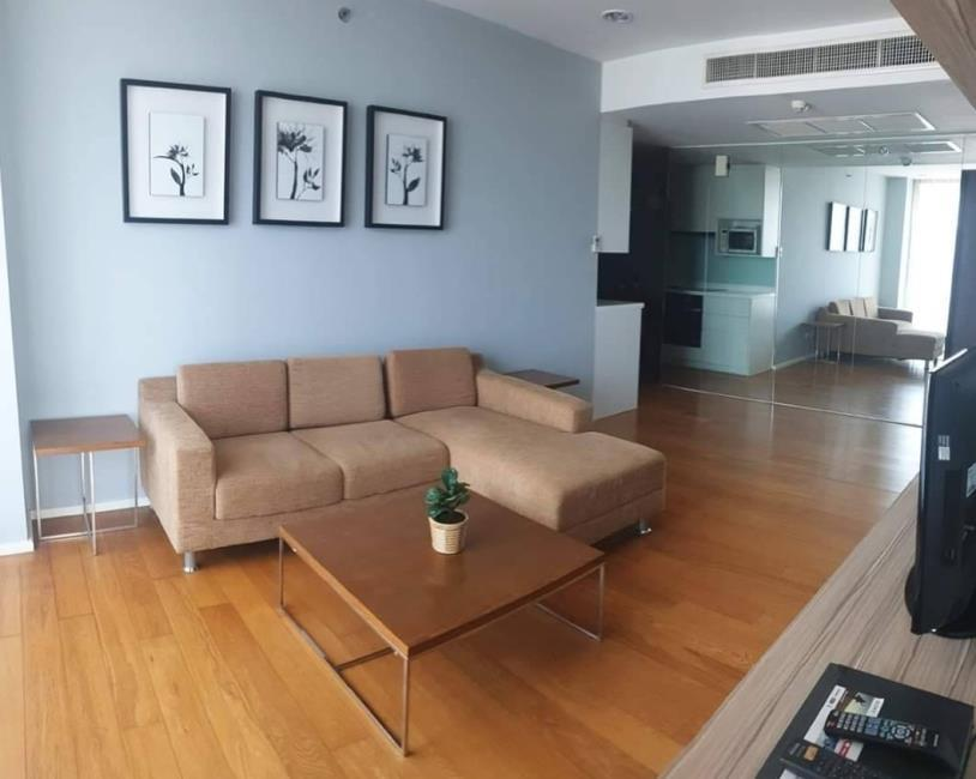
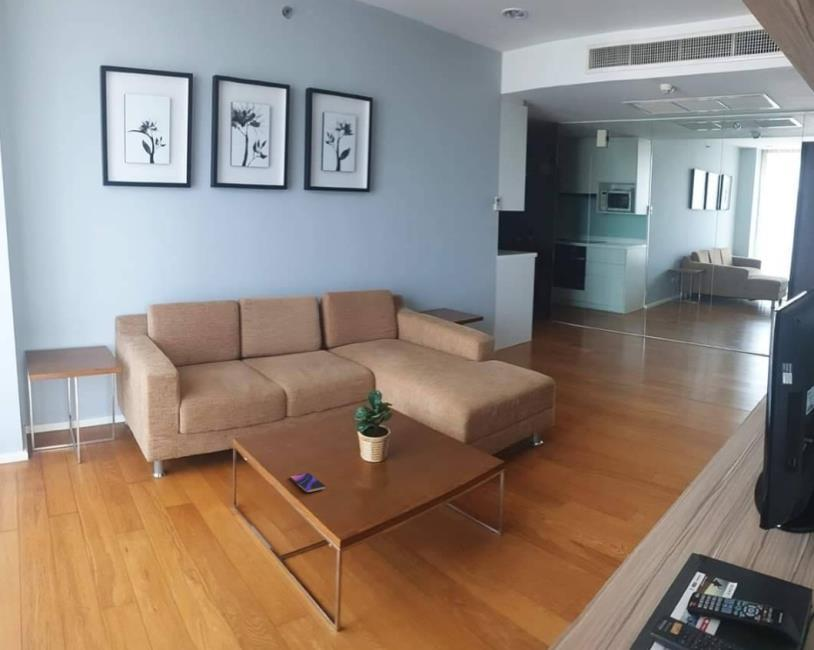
+ smartphone (307, 482)
